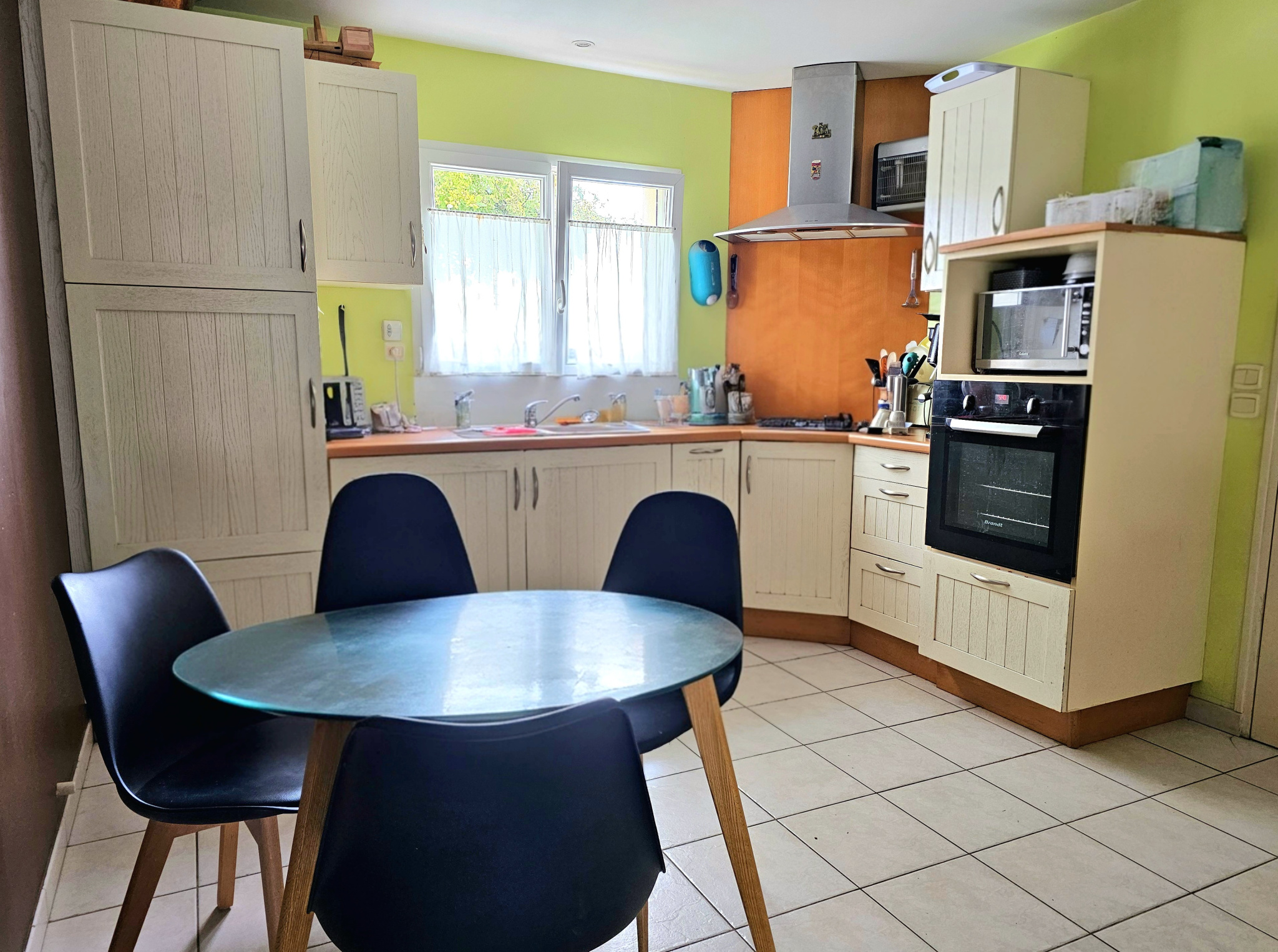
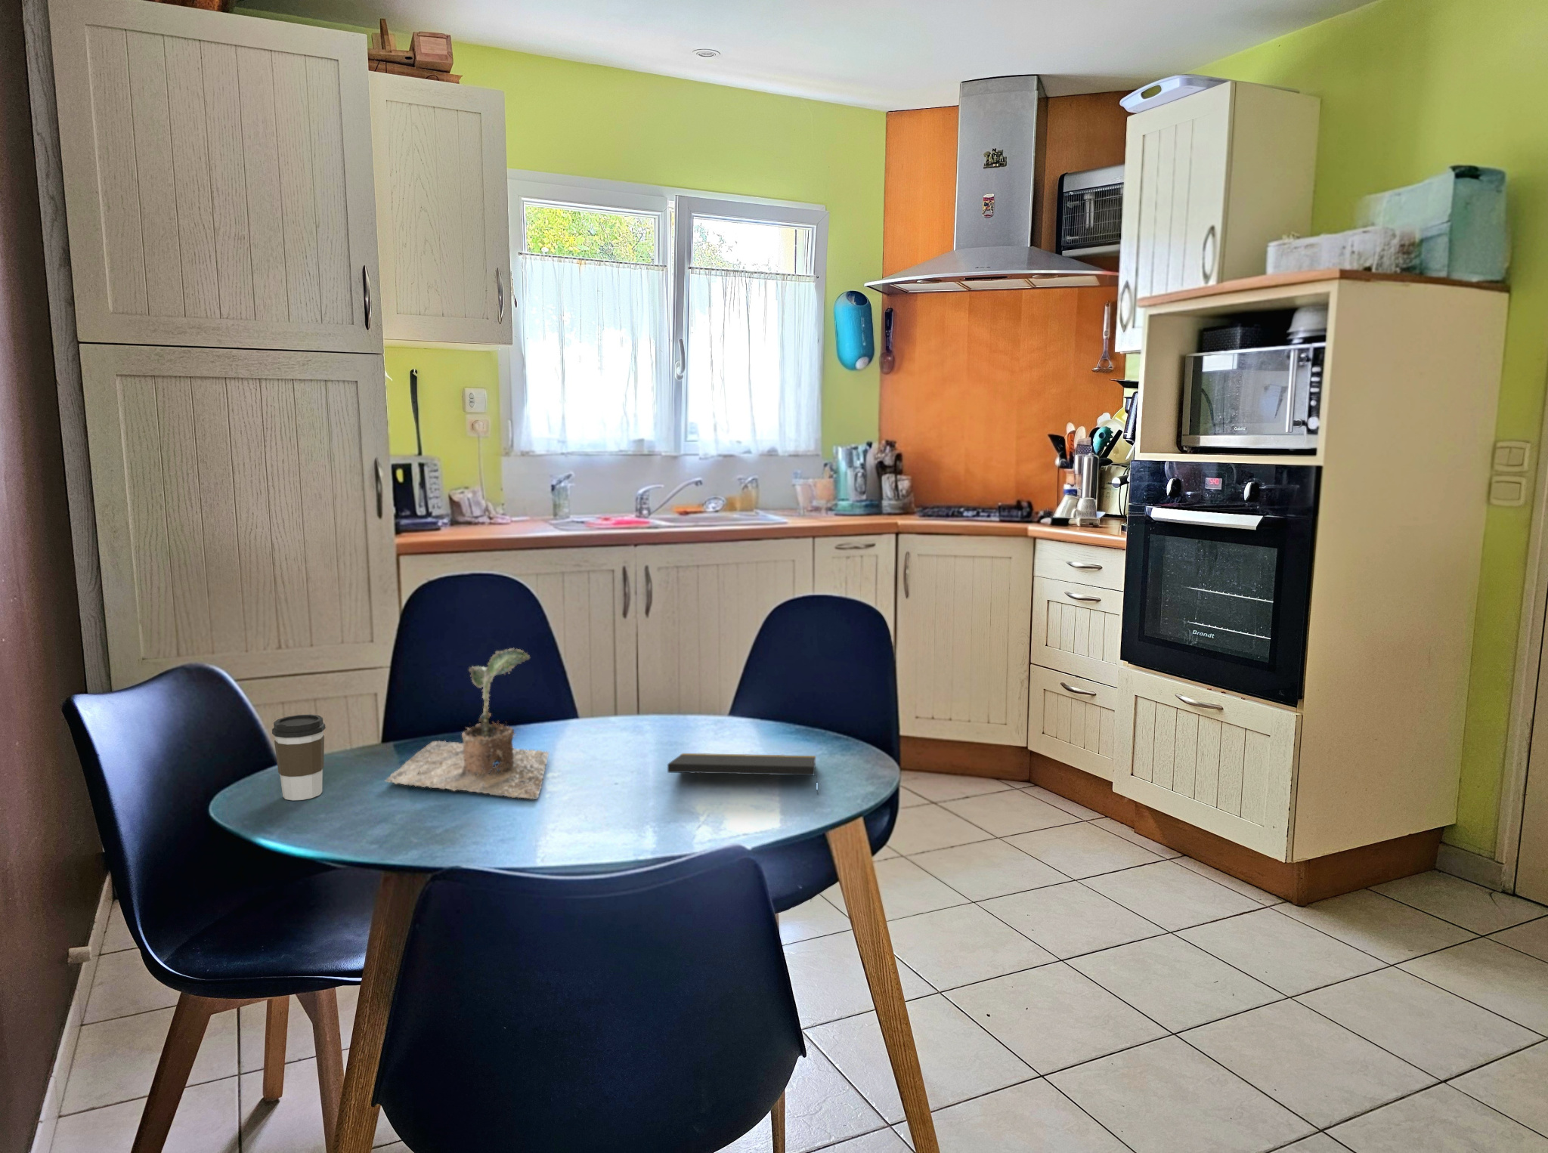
+ notepad (745, 764)
+ coffee cup (300, 757)
+ plant (470, 723)
